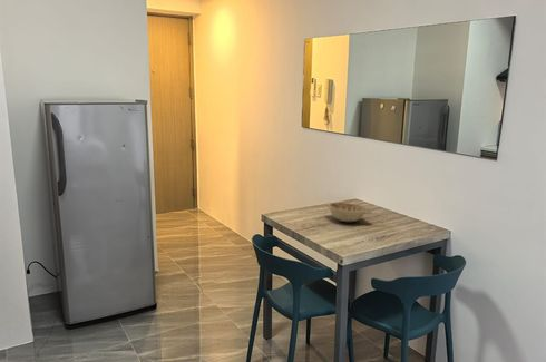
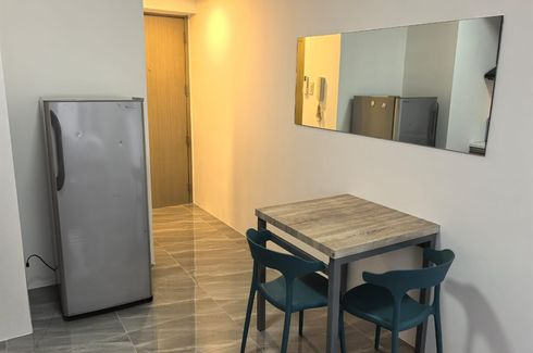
- decorative bowl (347, 213)
